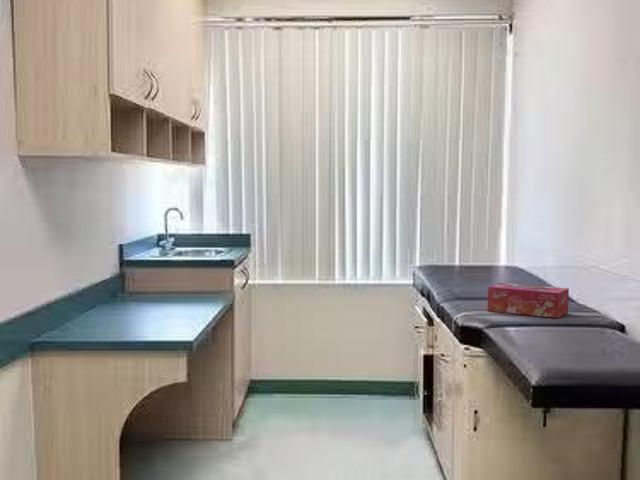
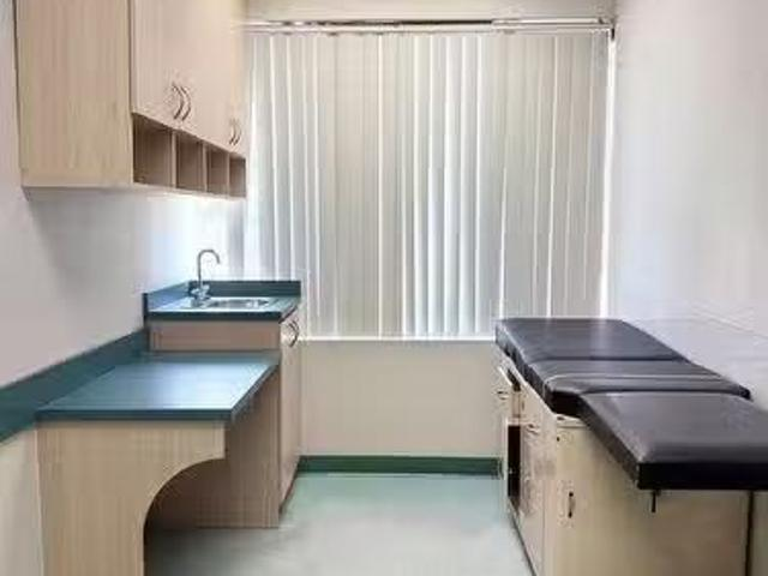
- tissue box (527, 299)
